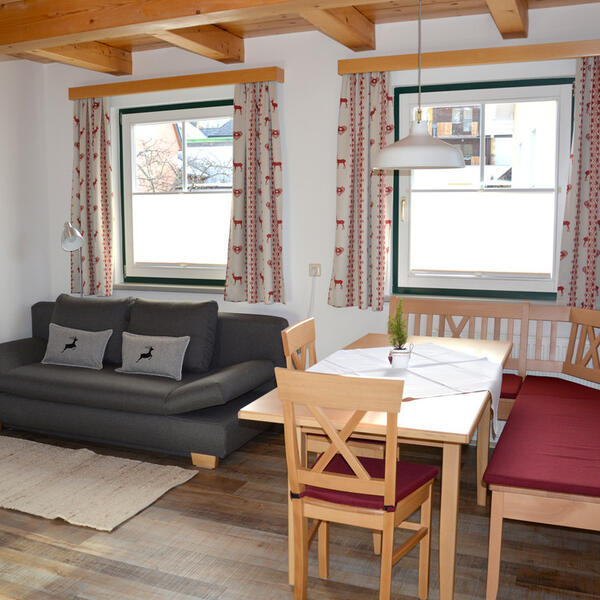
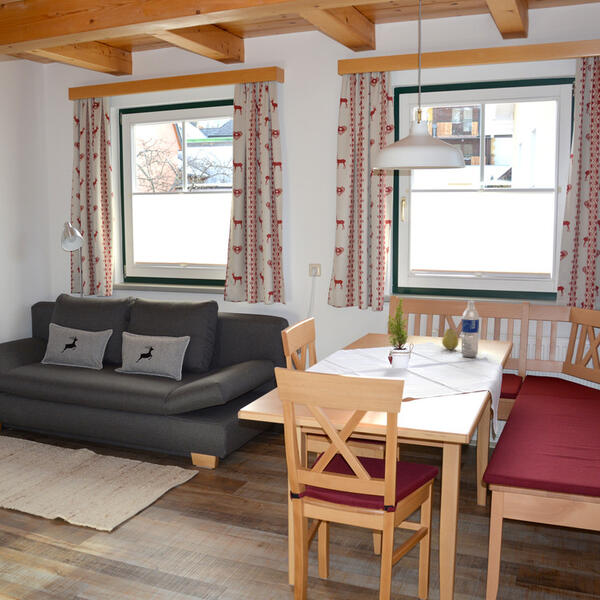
+ water bottle (470, 328)
+ fruit (449, 338)
